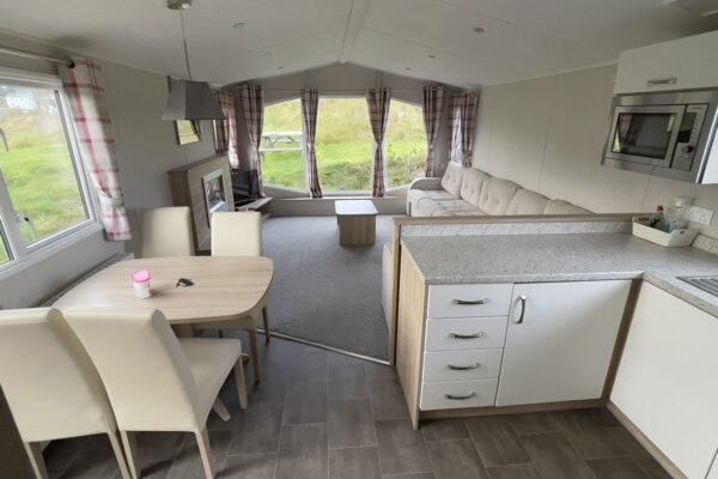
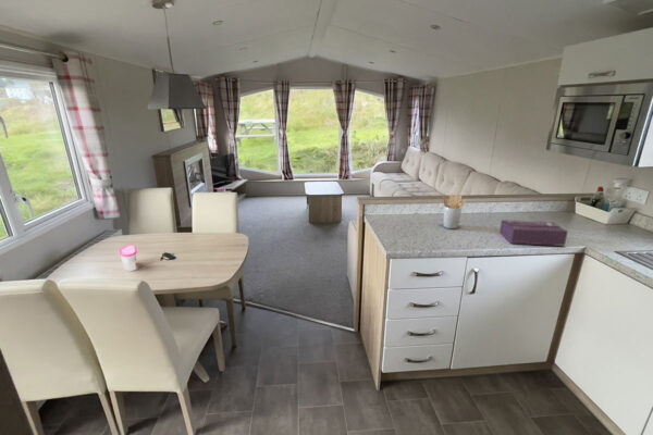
+ tissue box (531, 232)
+ utensil holder (453, 210)
